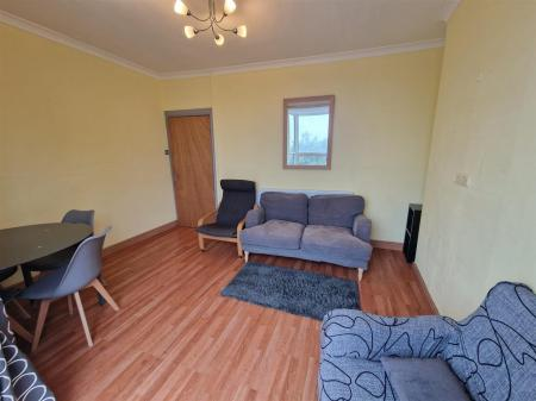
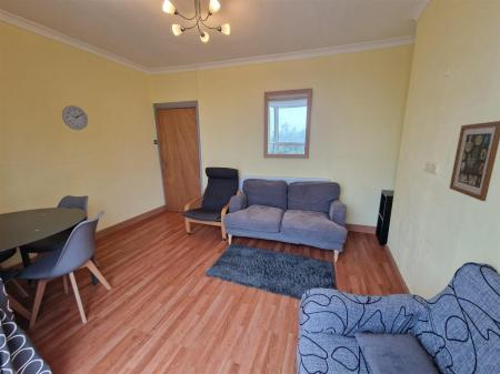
+ wall art (472, 160)
+ wall clock (76, 118)
